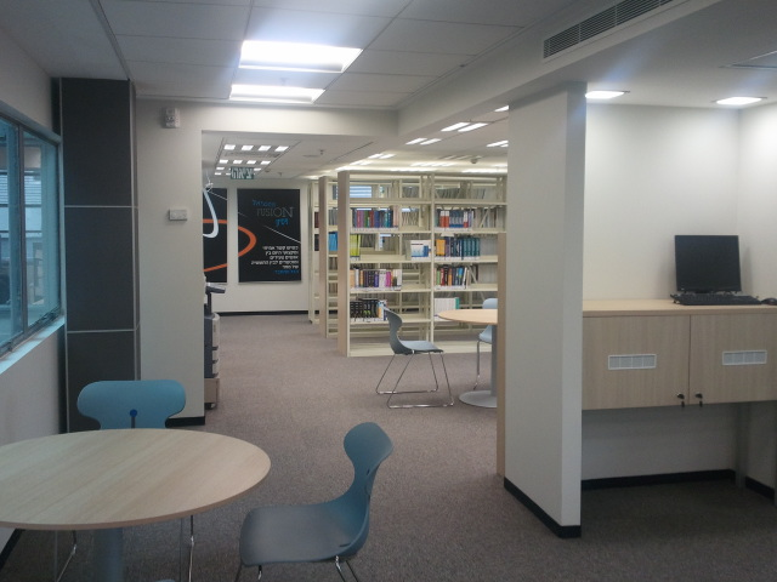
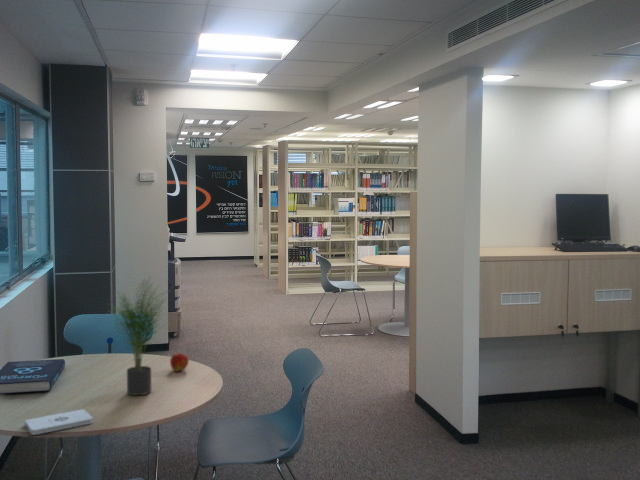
+ notepad (59, 421)
+ potted plant (135, 332)
+ book (28, 375)
+ apple (179, 362)
